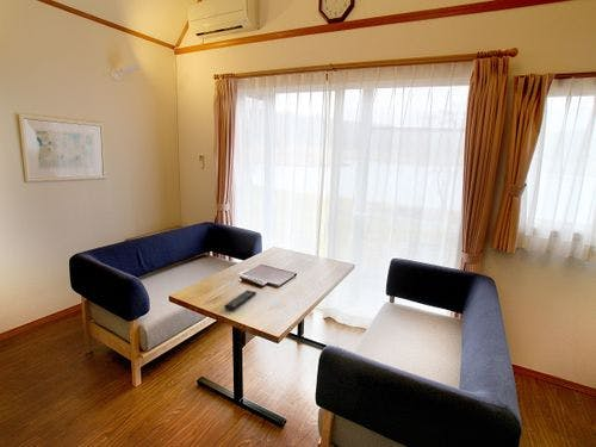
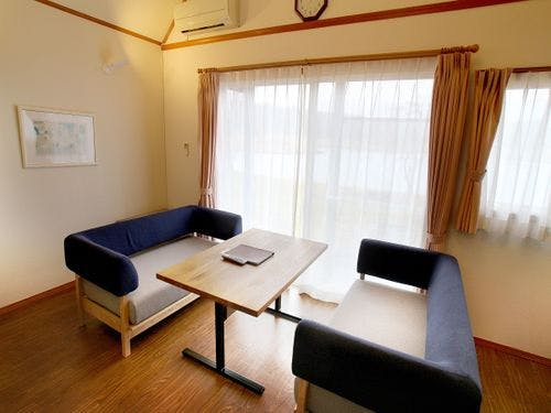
- remote control (241, 299)
